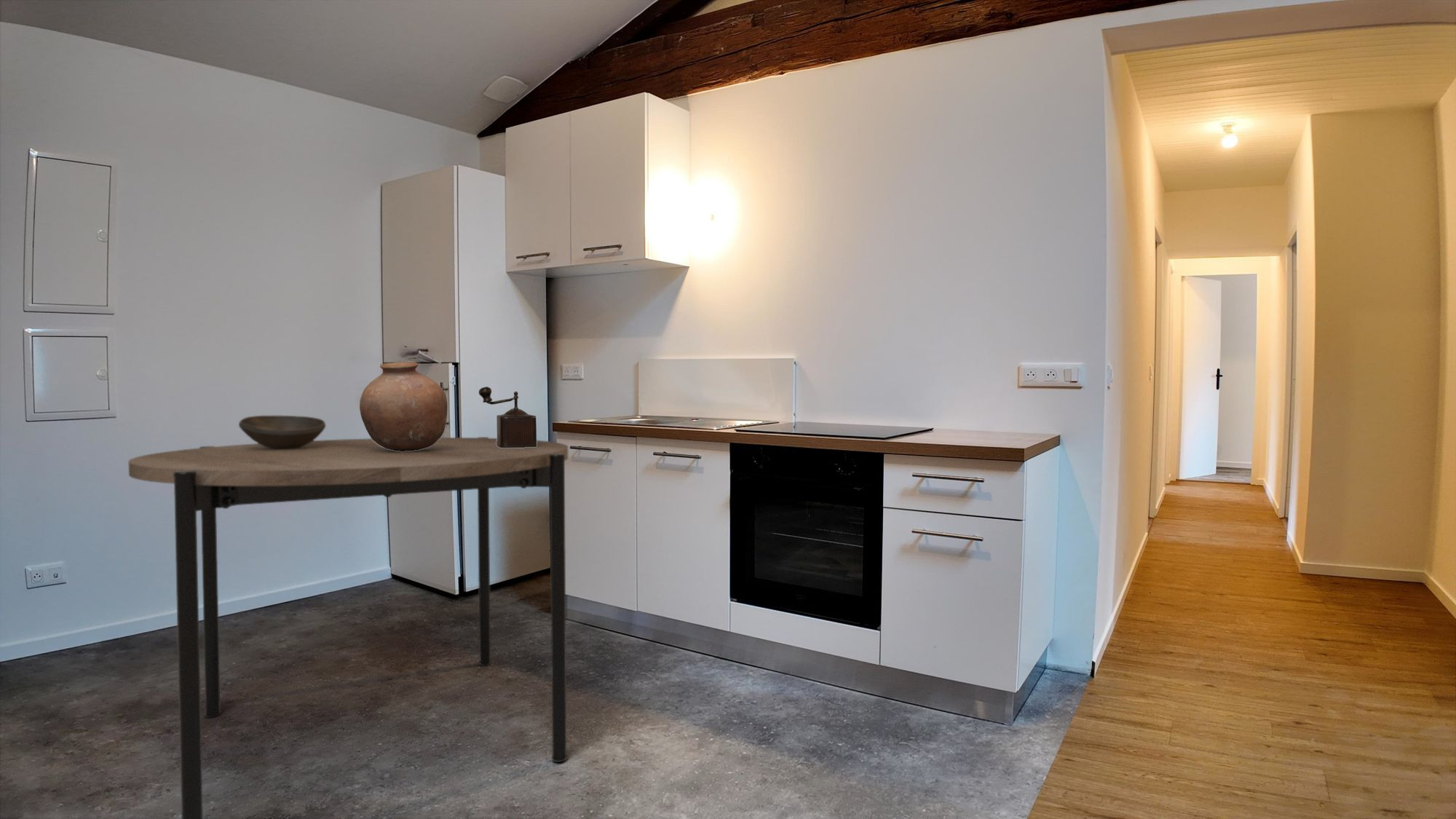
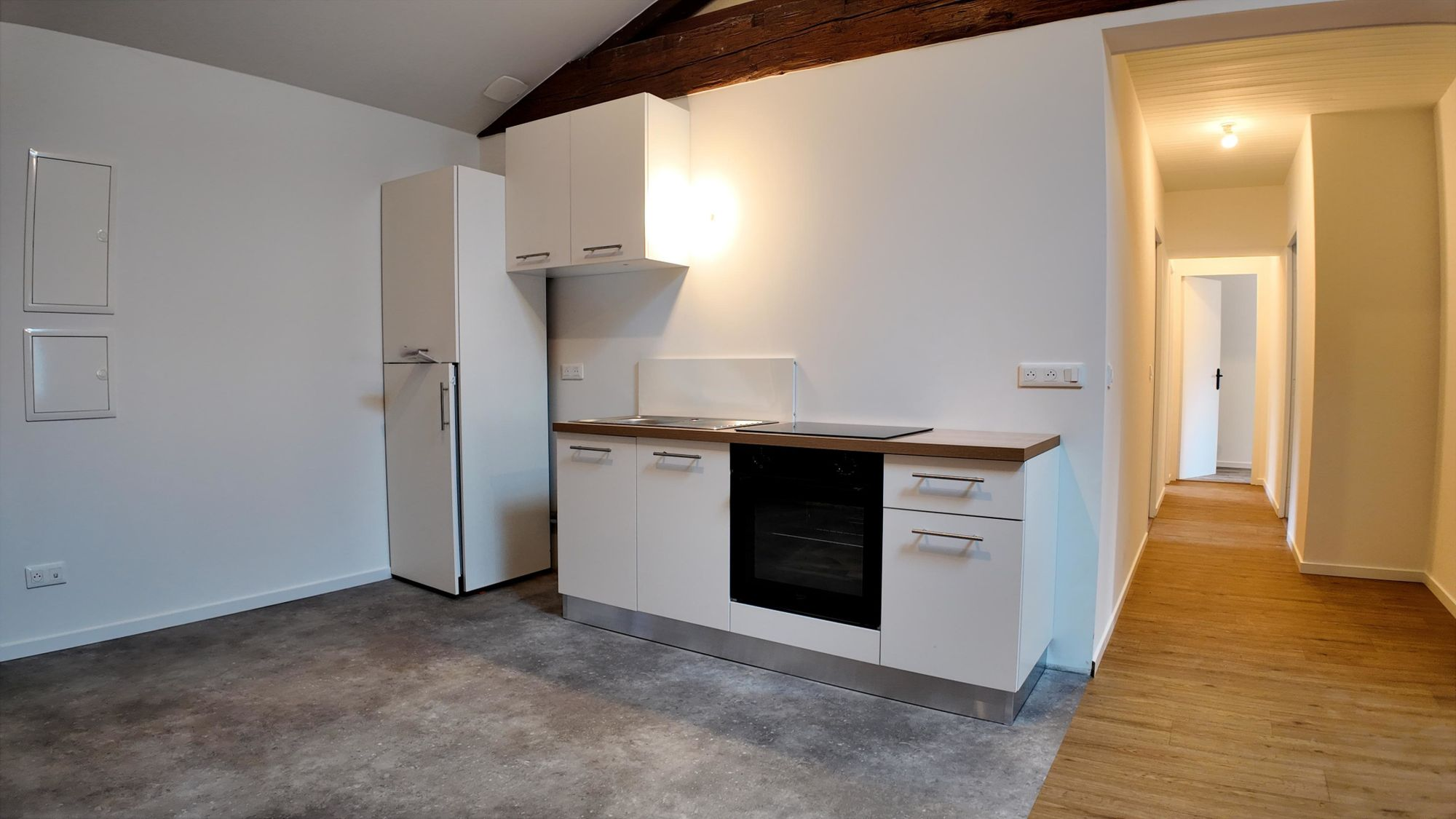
- pepper mill (507, 416)
- dining table (362, 496)
- bowl (283, 431)
- pottery (404, 405)
